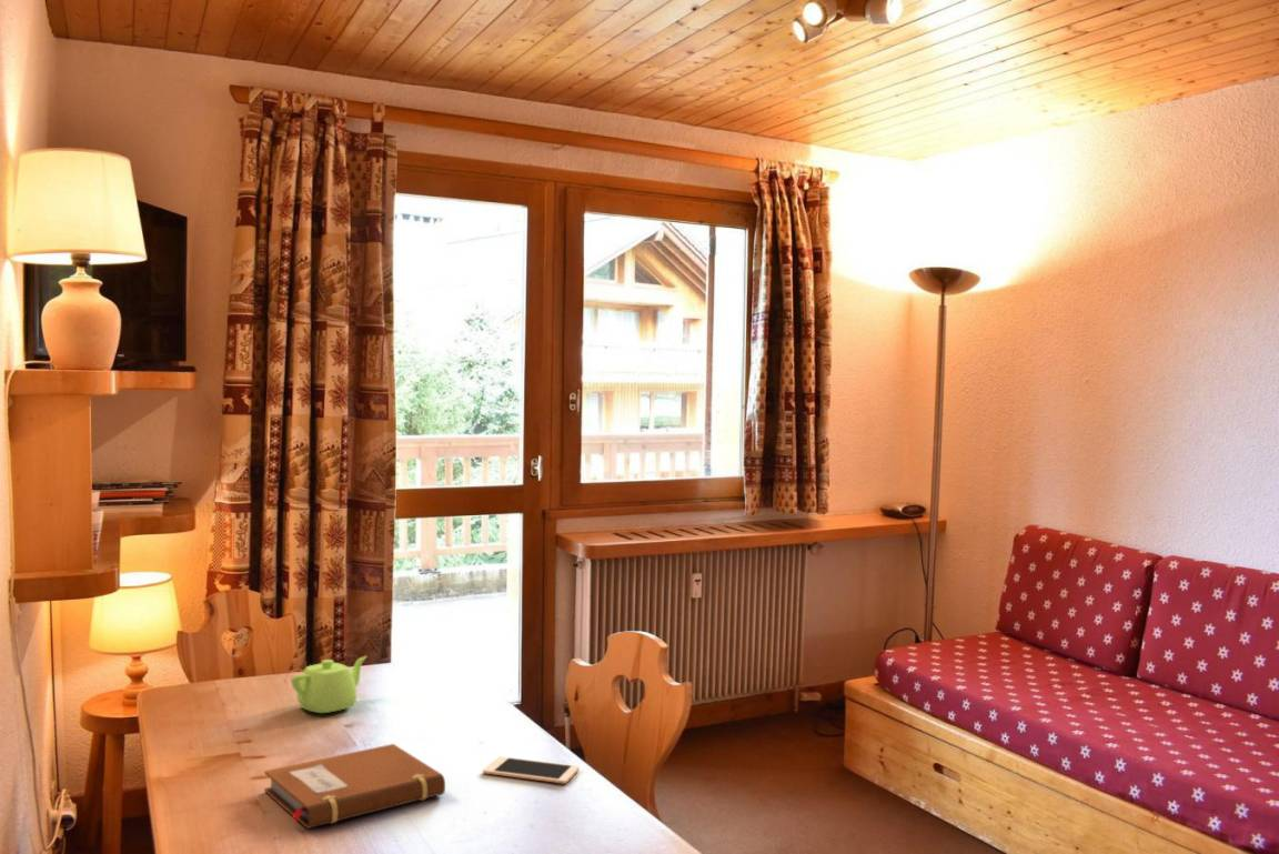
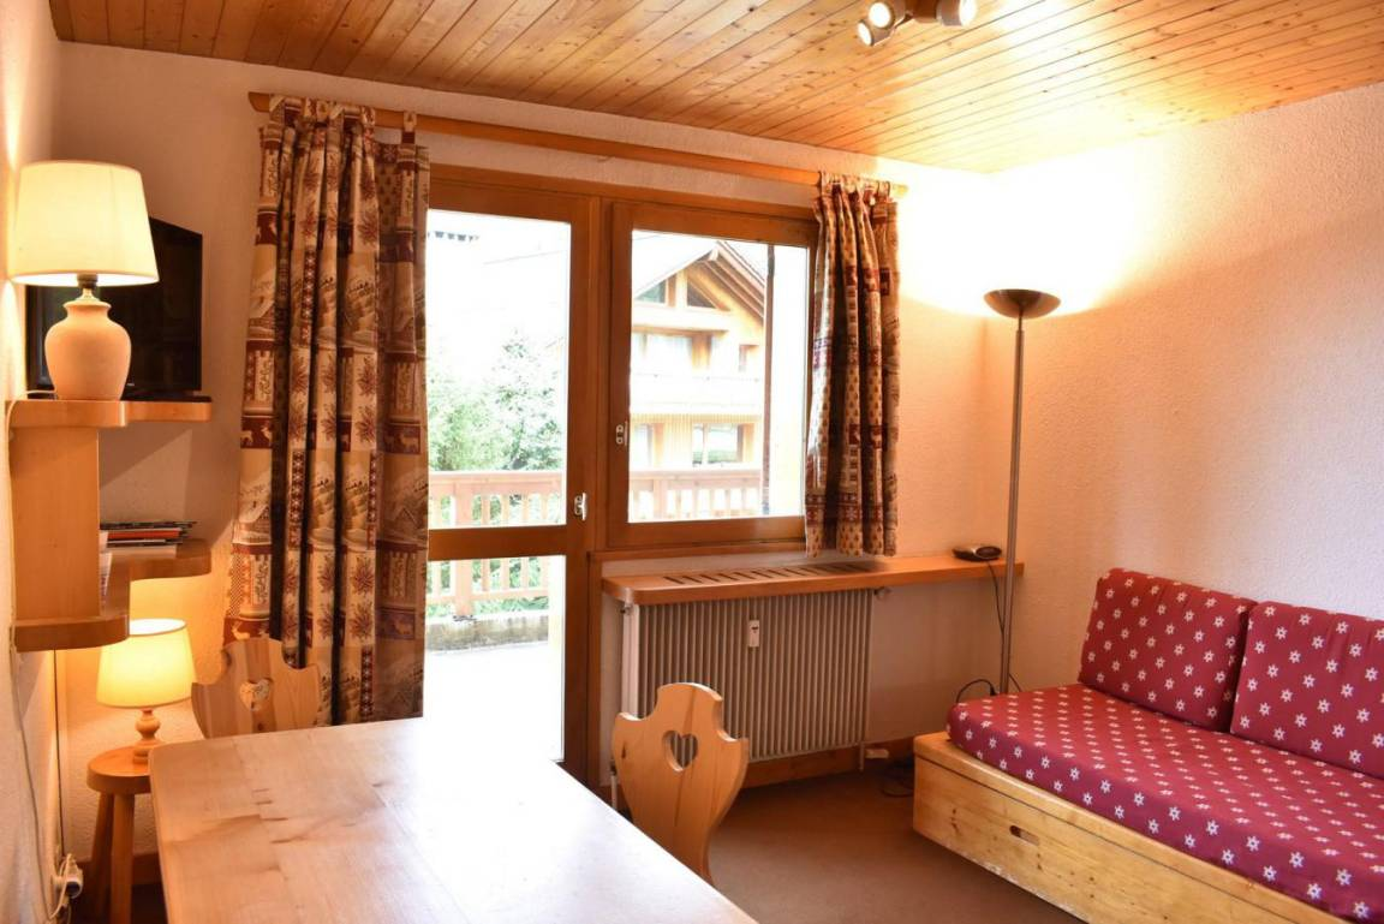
- notebook (351, 784)
- teapot (330, 683)
- cell phone (531, 770)
